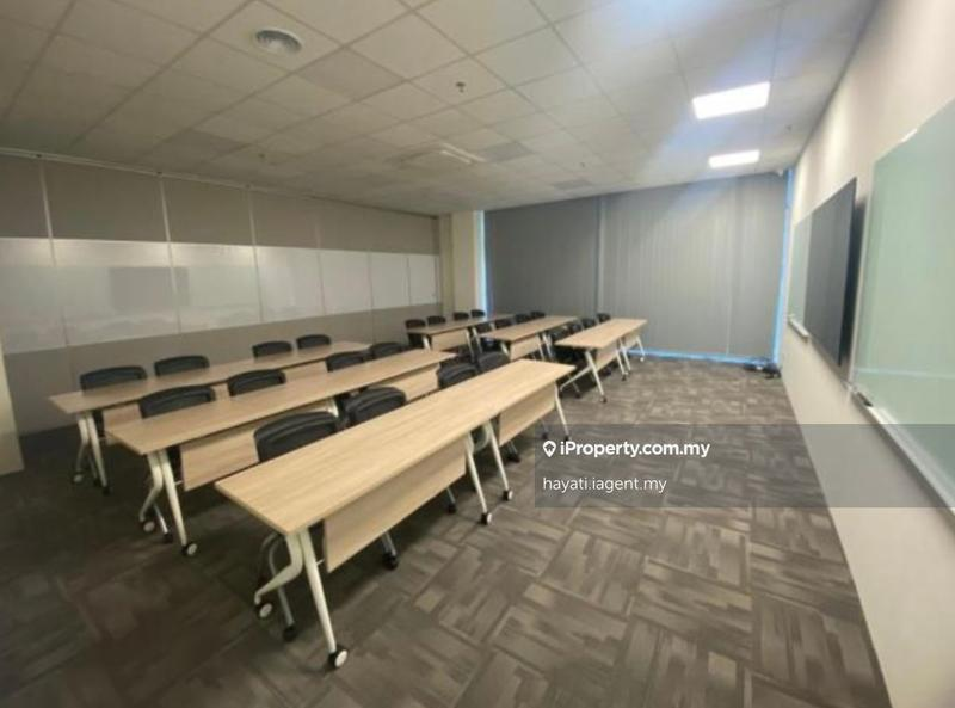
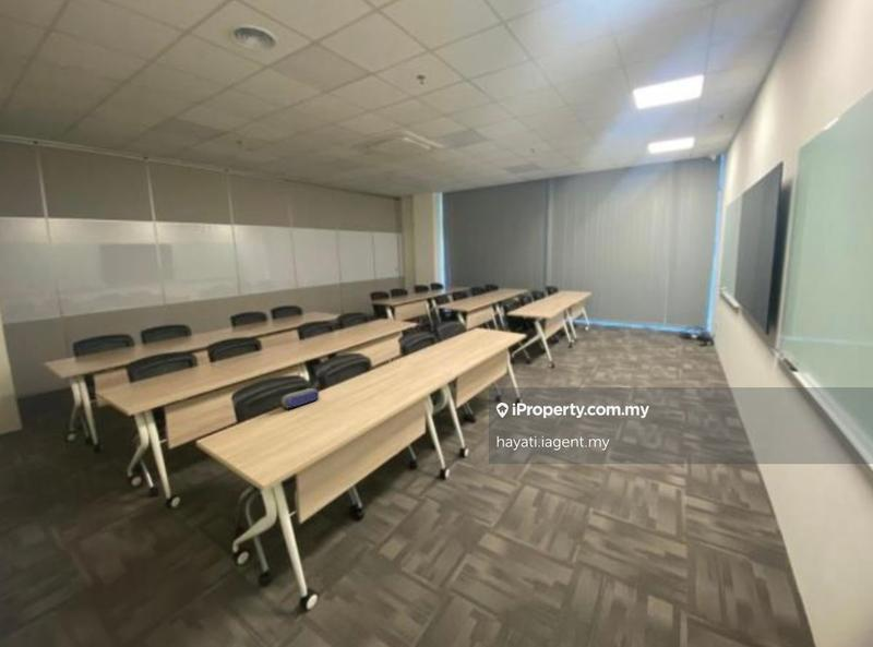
+ pencil case (300, 397)
